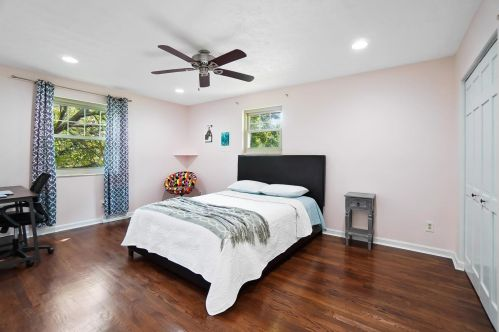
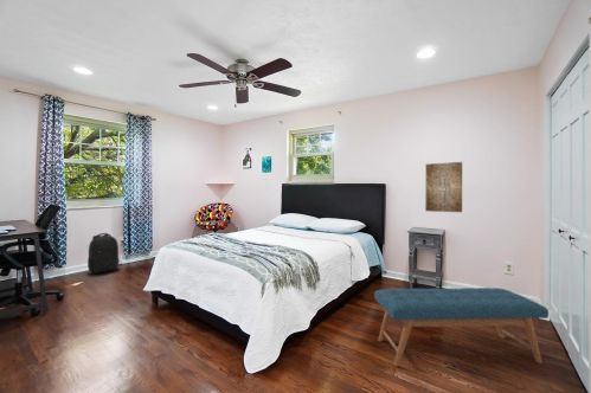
+ backpack (103, 251)
+ wall art (443, 187)
+ bench (454, 322)
